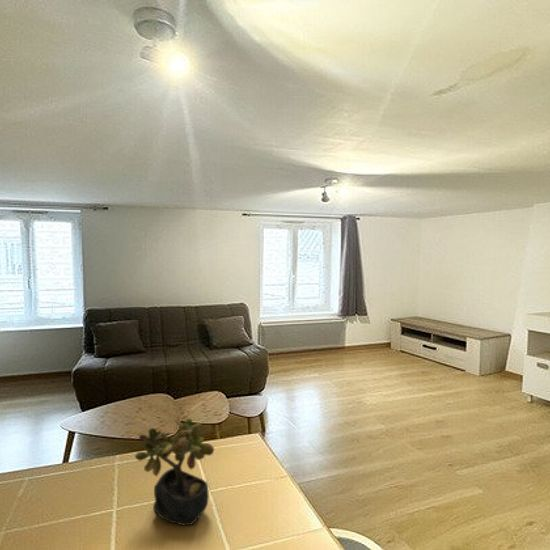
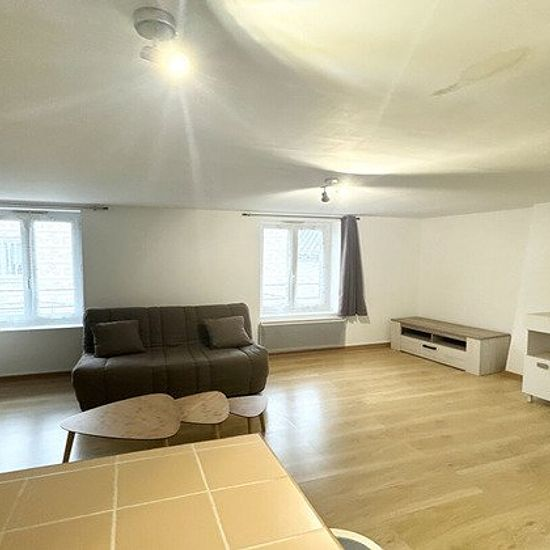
- succulent plant (177, 467)
